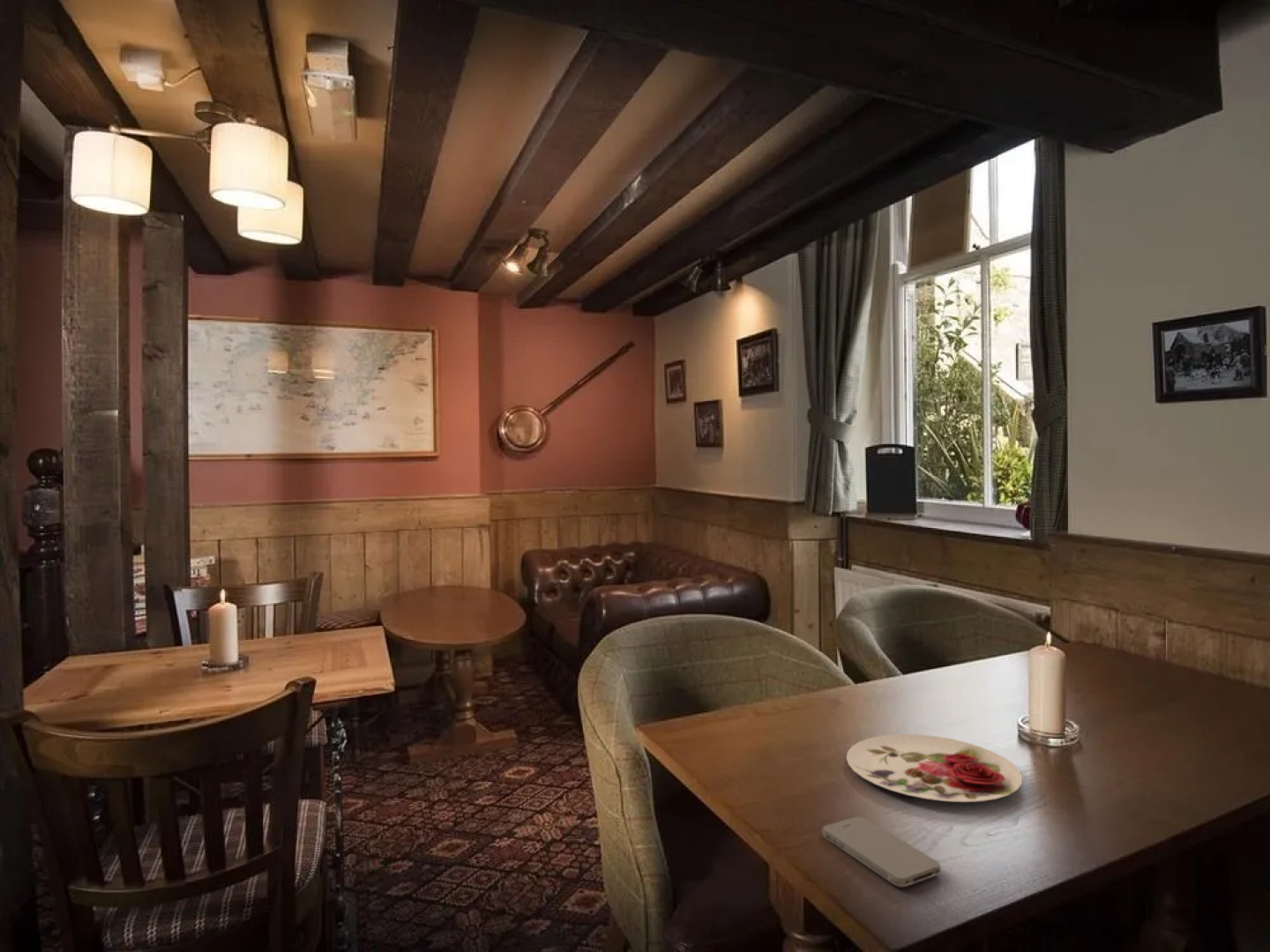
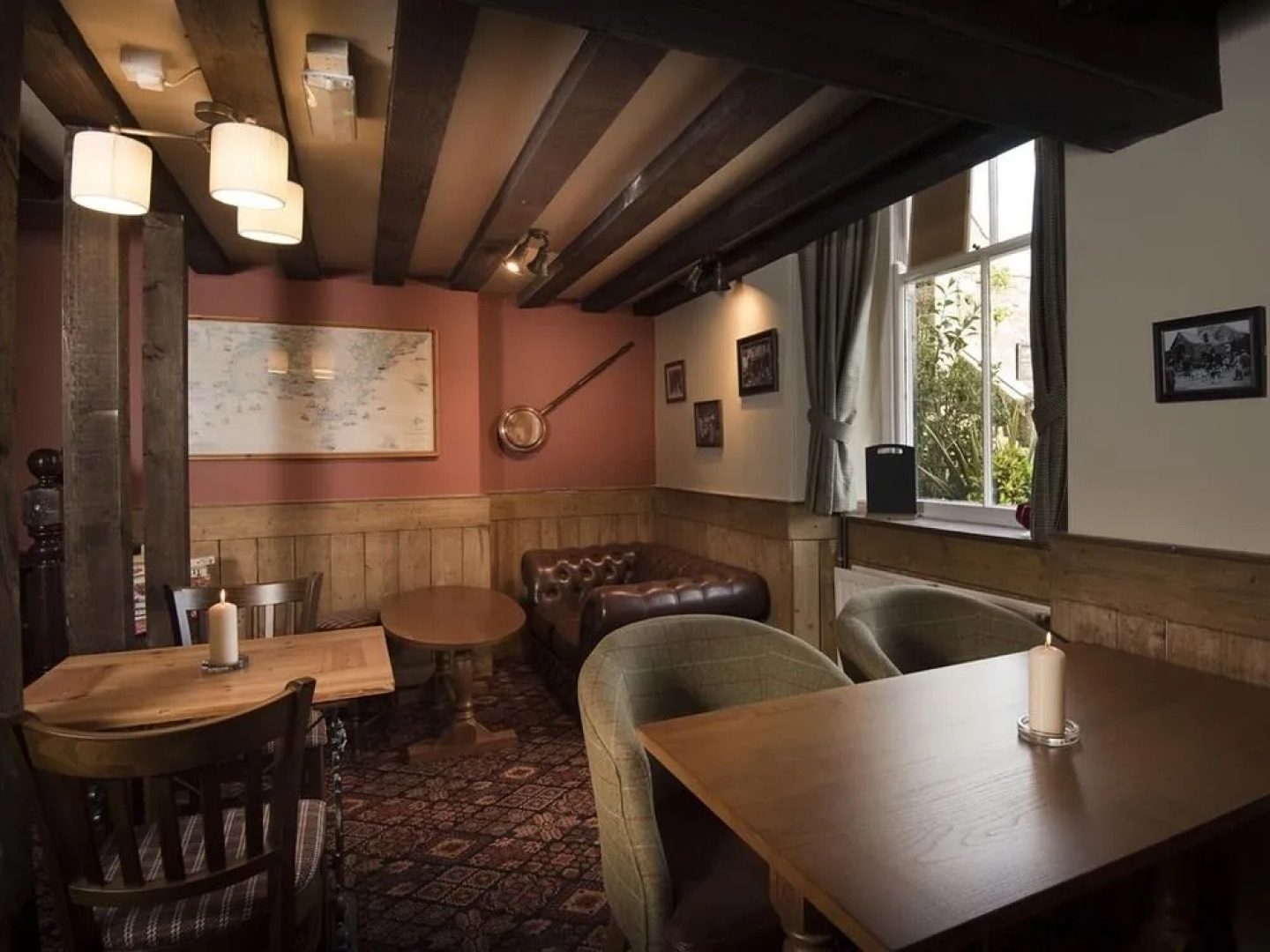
- plate (930, 763)
- smartphone (878, 848)
